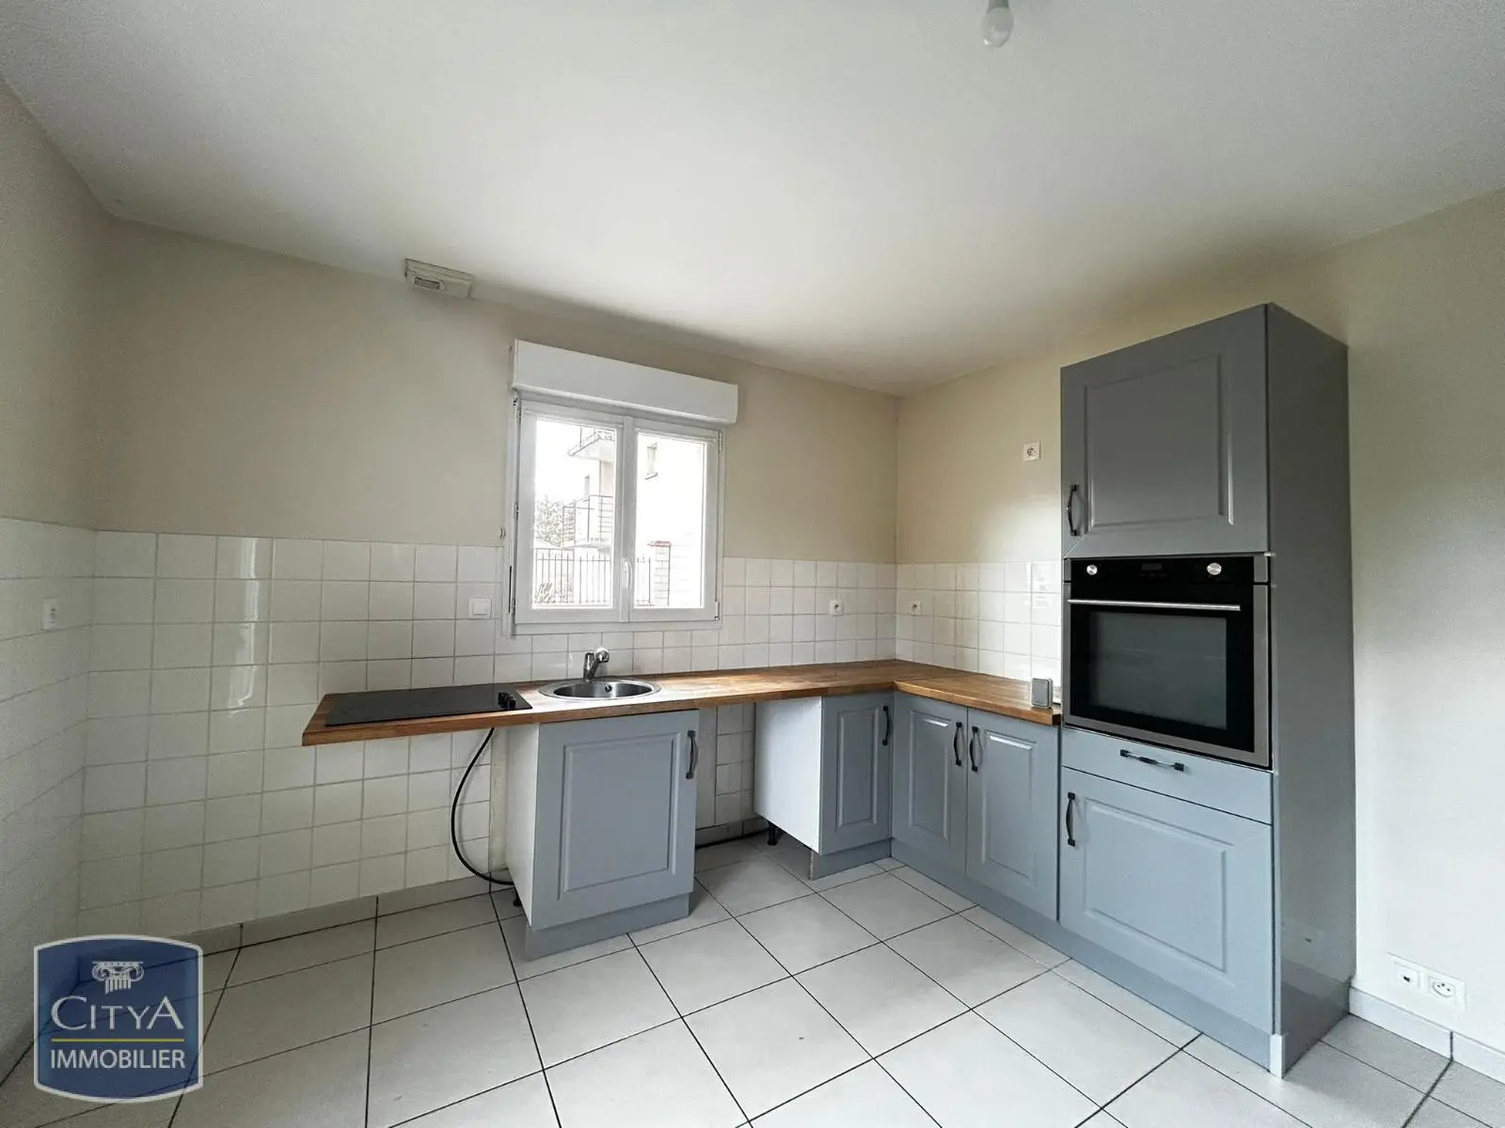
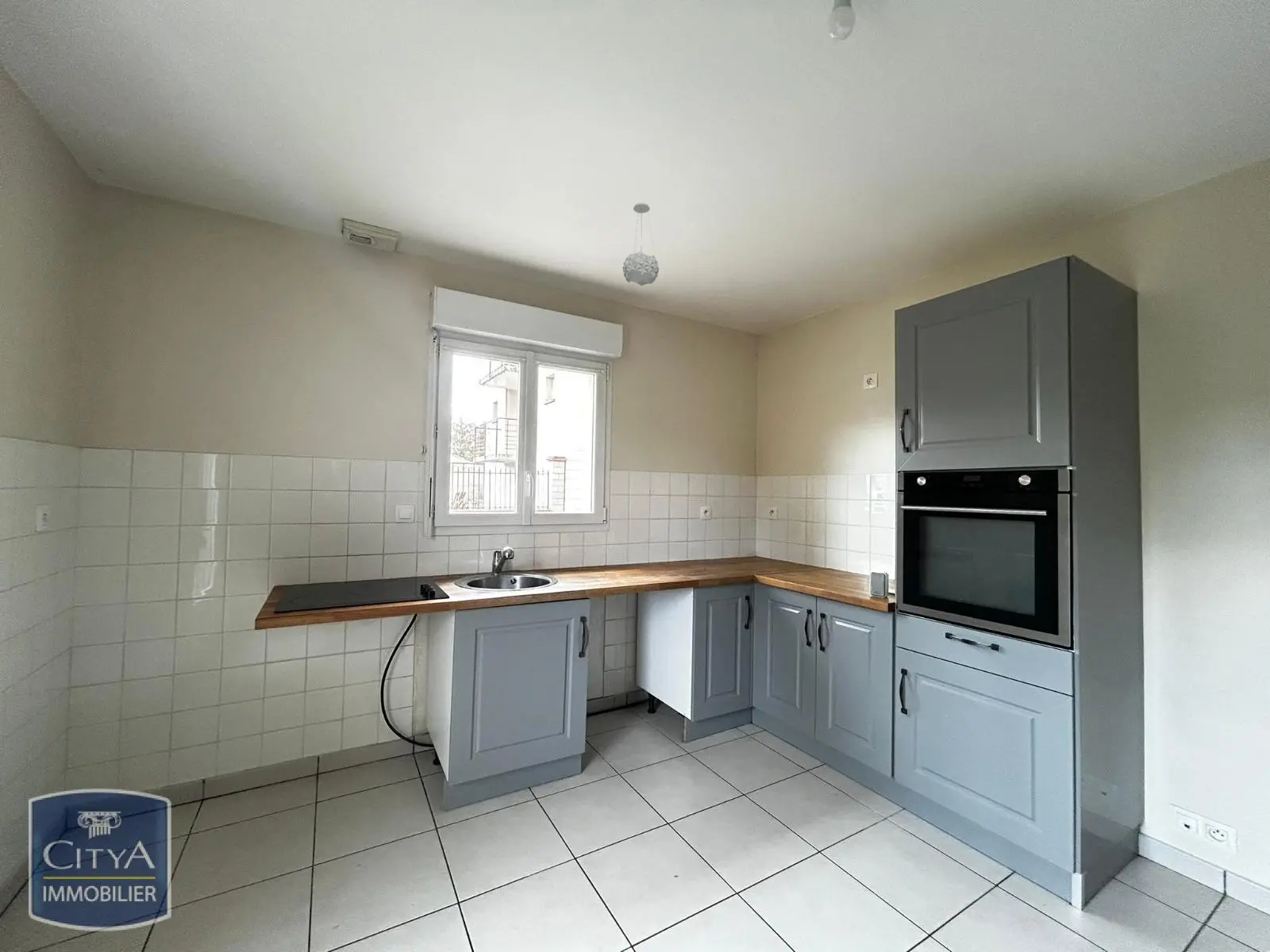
+ pendant light (641, 248)
